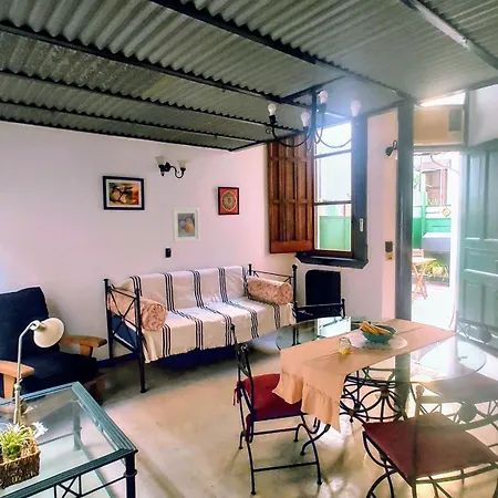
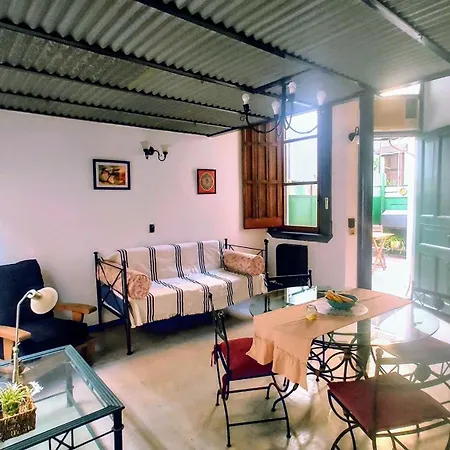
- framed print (186, 225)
